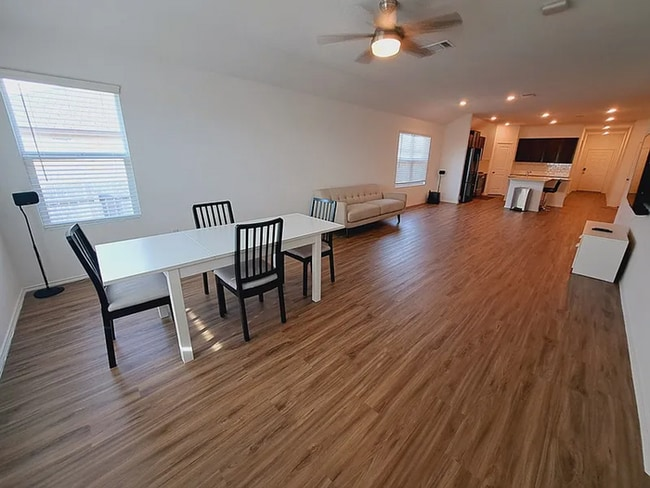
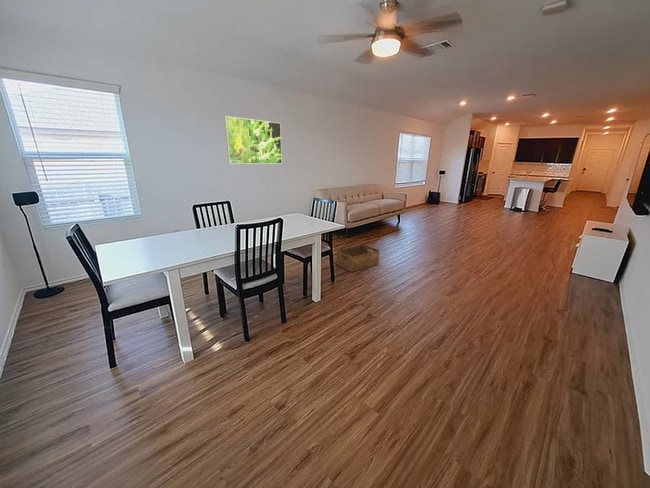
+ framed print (255, 142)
+ storage basket (357, 257)
